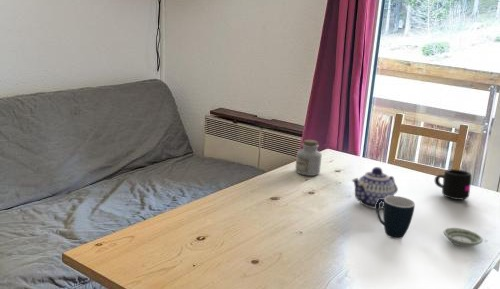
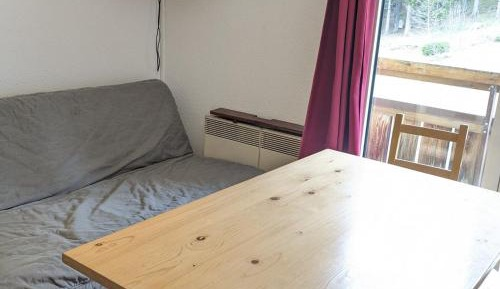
- jar (309, 156)
- mug (451, 183)
- mug (392, 216)
- teapot (374, 186)
- saucer (462, 238)
